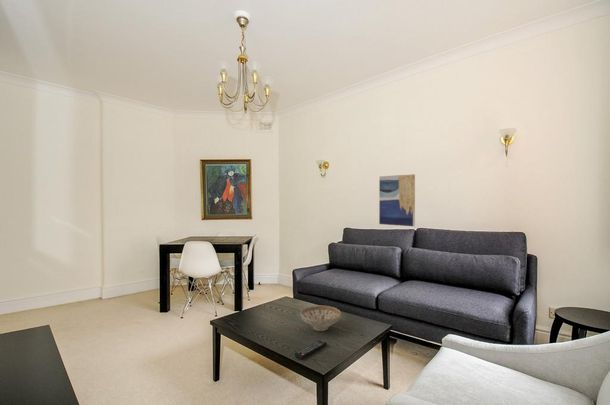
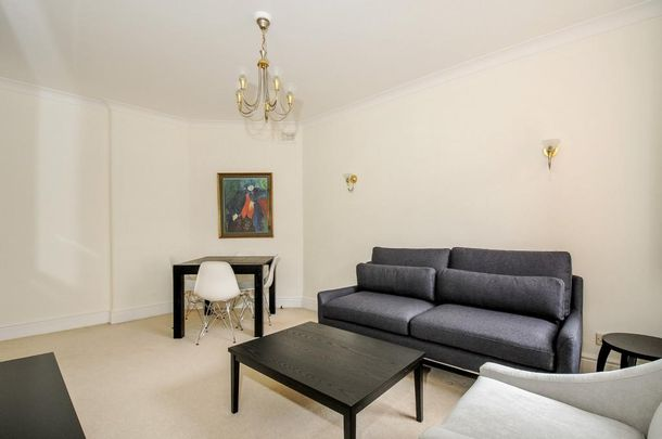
- wall art (396, 200)
- decorative bowl (320, 319)
- remote control (311, 349)
